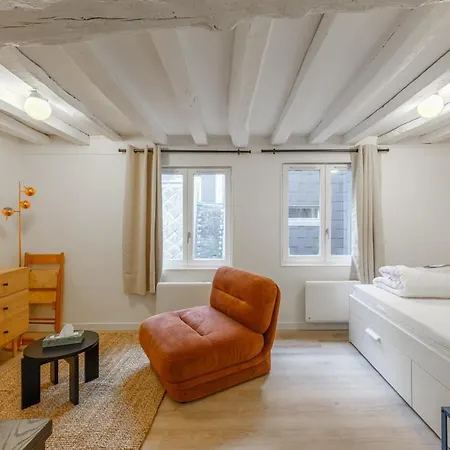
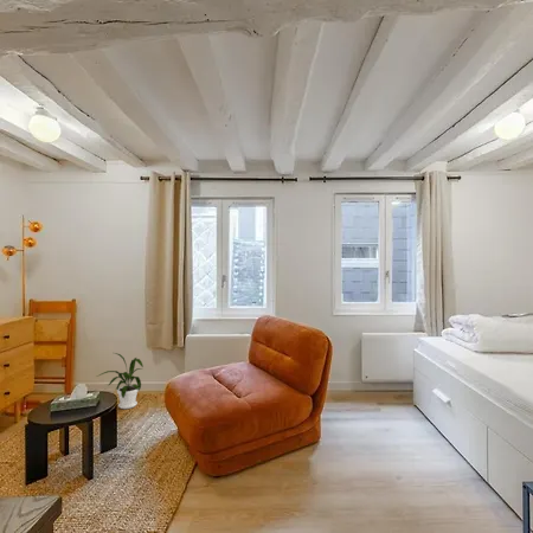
+ house plant (126, 379)
